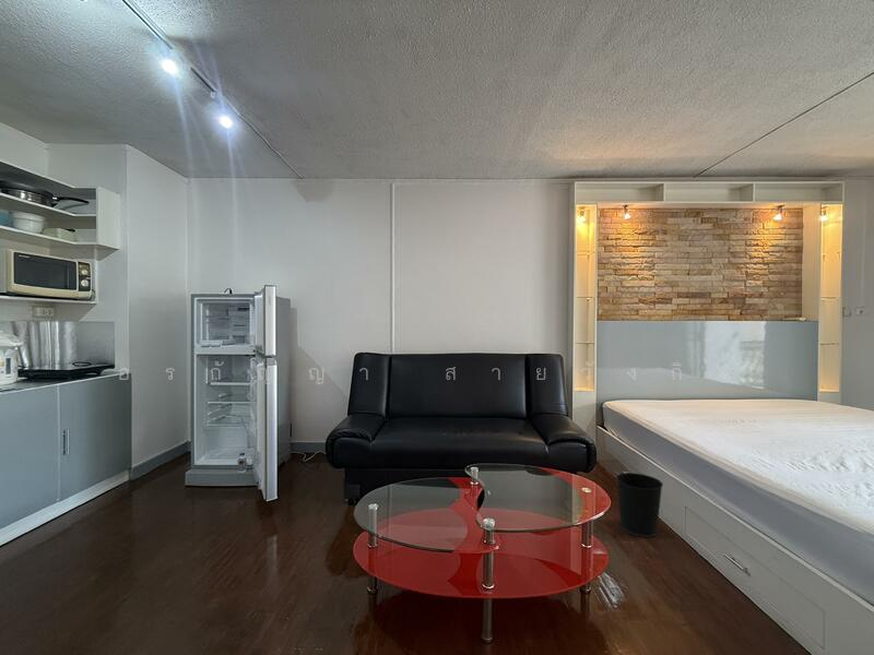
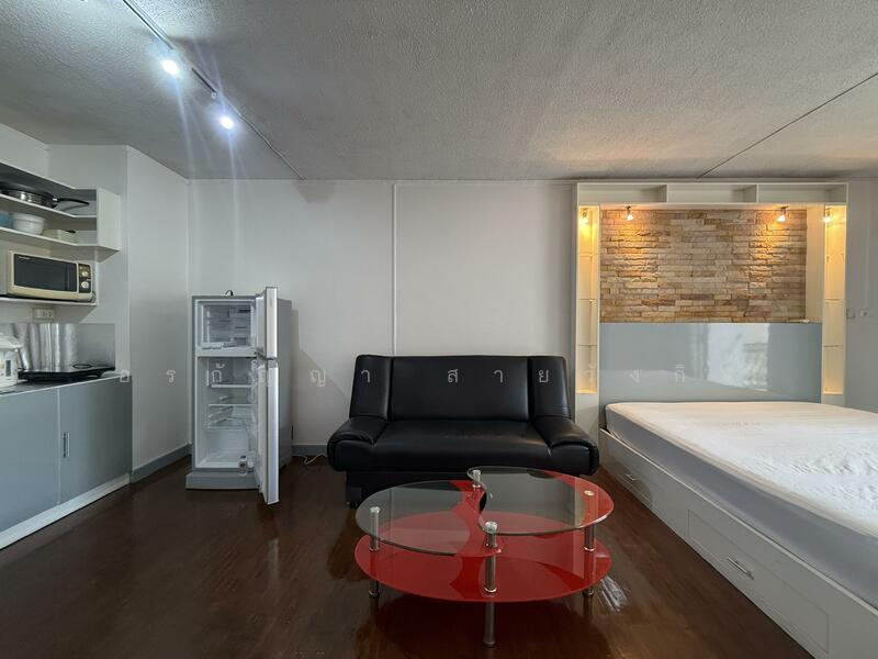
- wastebasket (638, 504)
